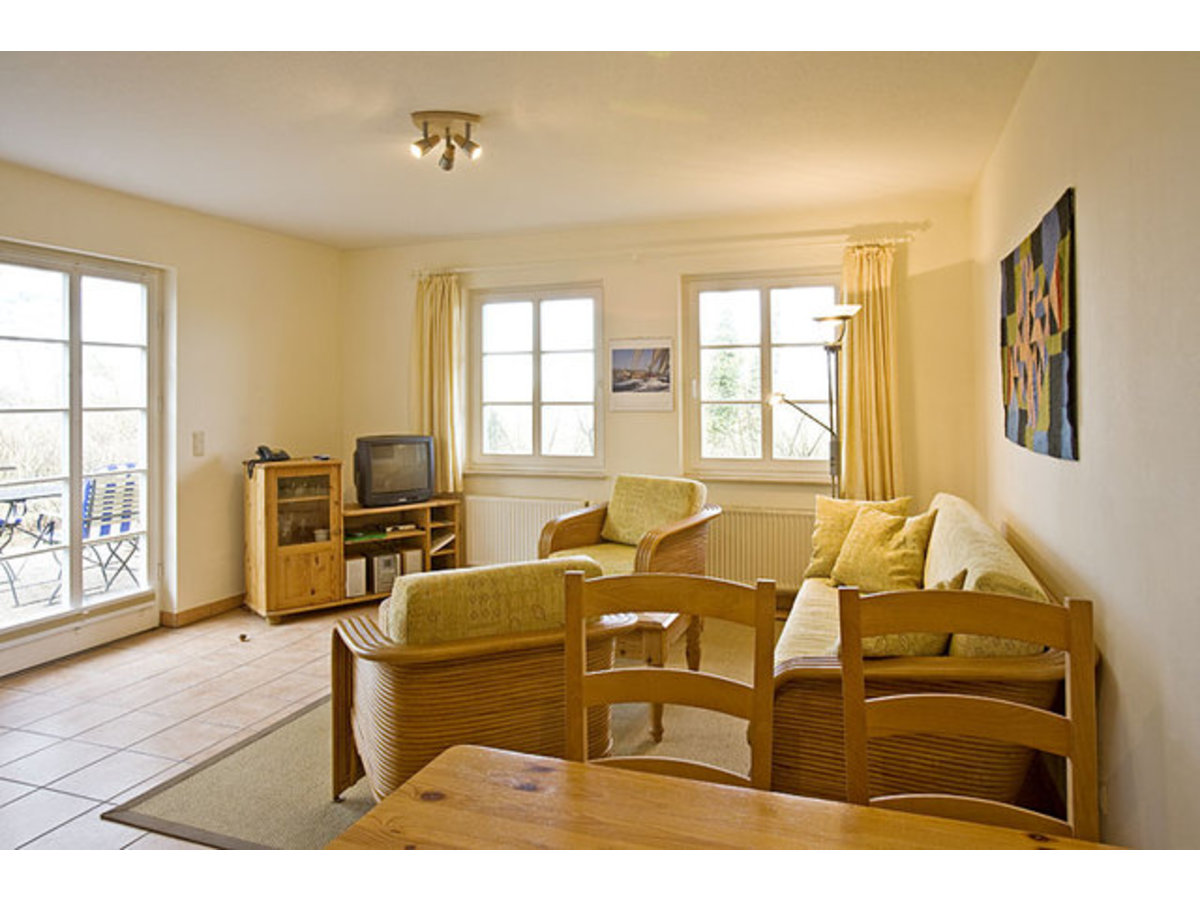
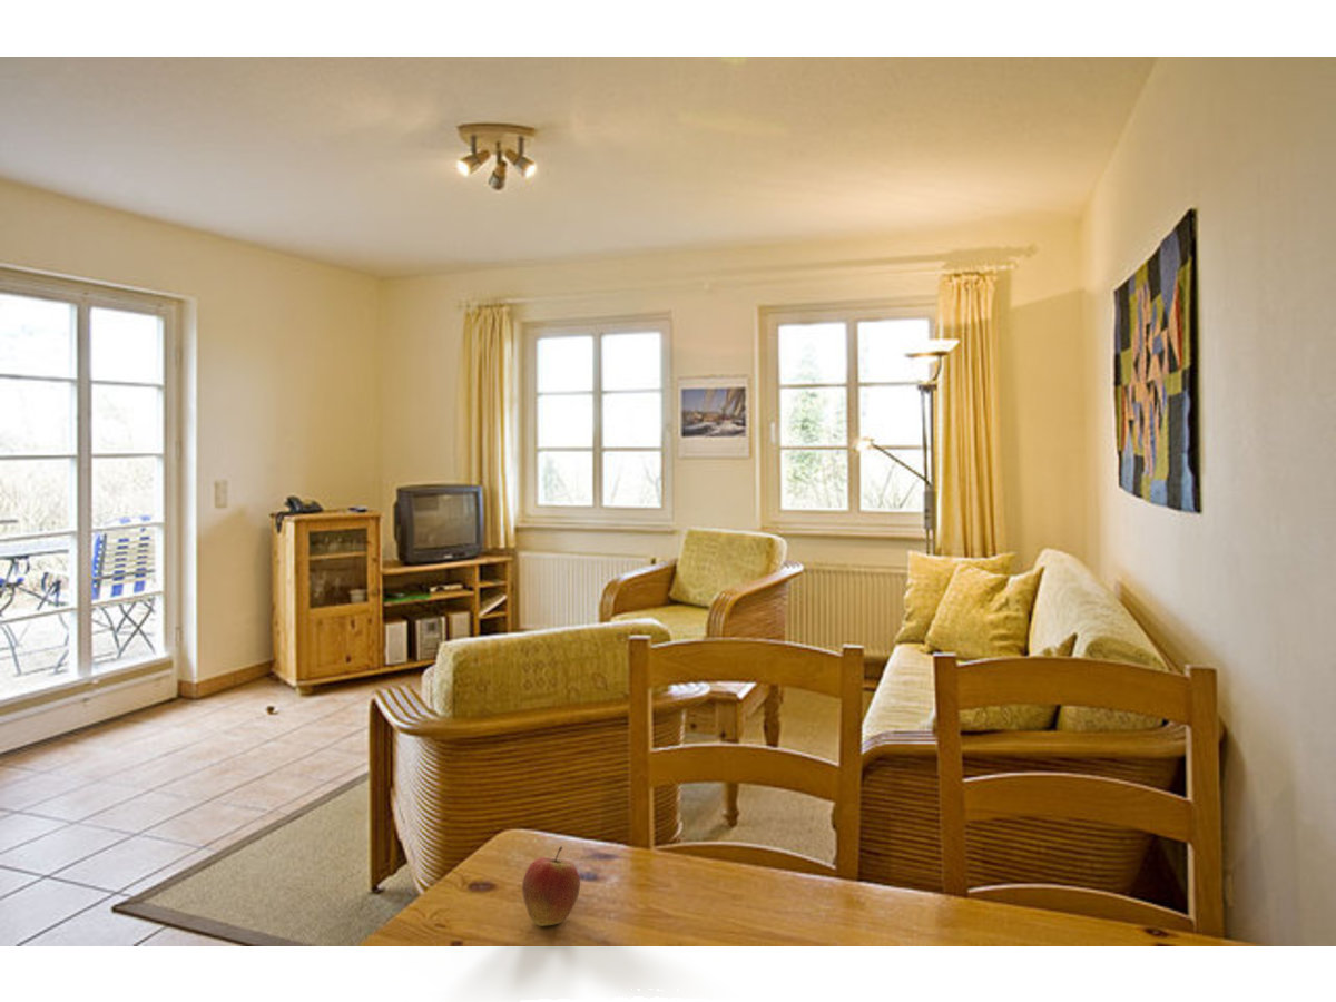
+ fruit (551, 885)
